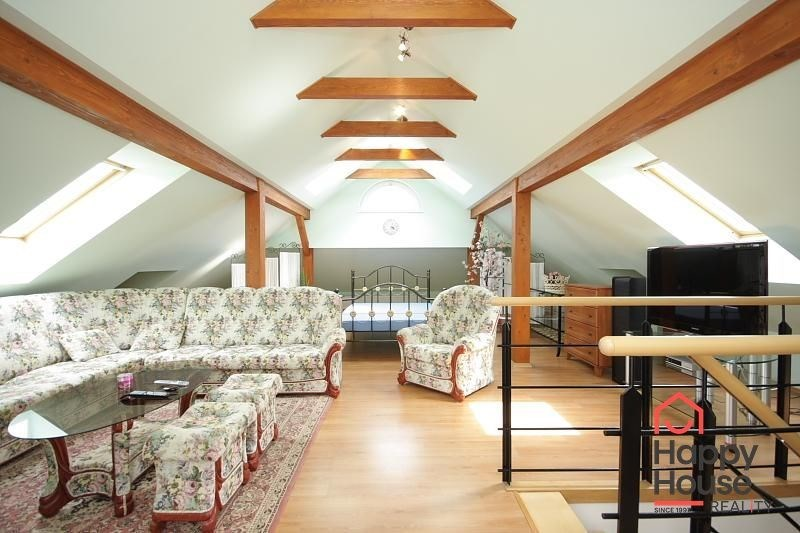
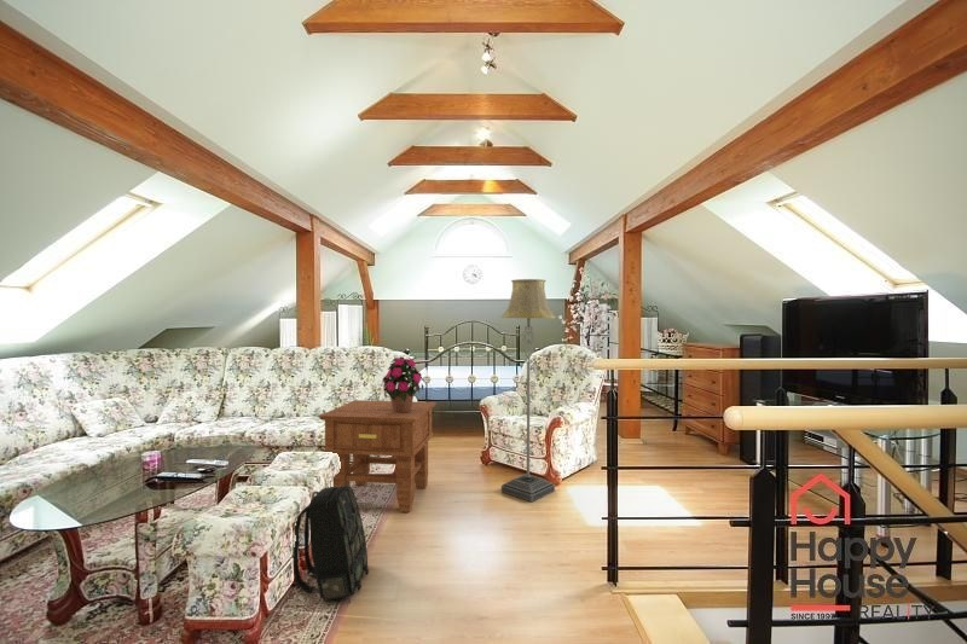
+ floor lamp (528, 385)
+ potted flower (403, 382)
+ backpack (331, 536)
+ side table (382, 452)
